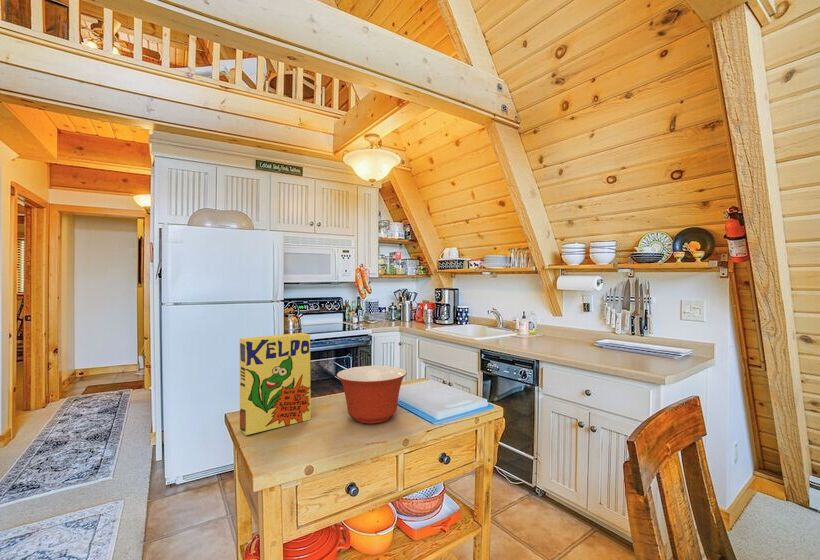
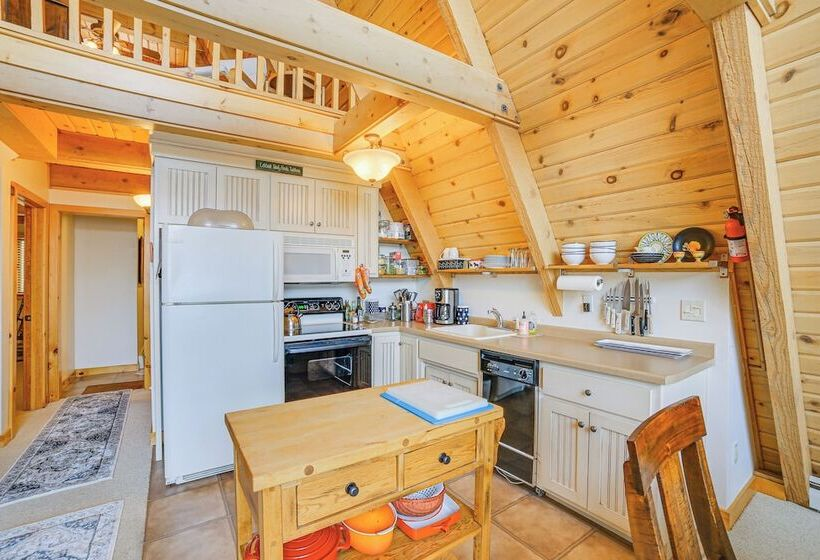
- mixing bowl (372, 395)
- cereal box (276, 380)
